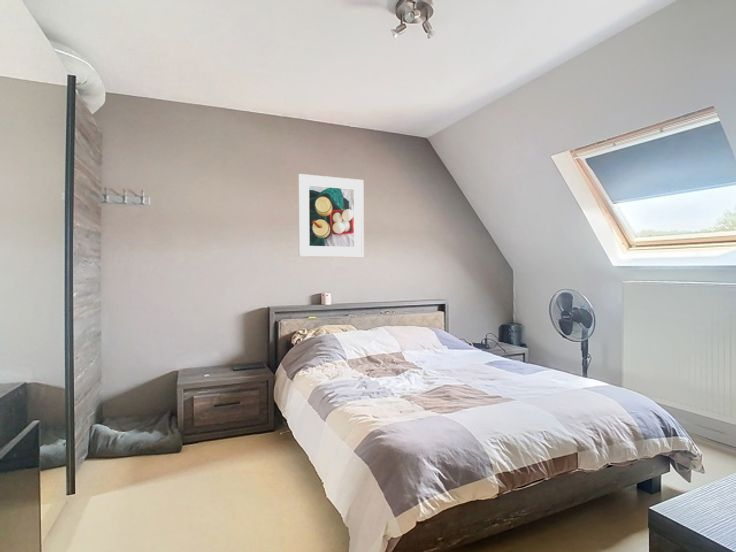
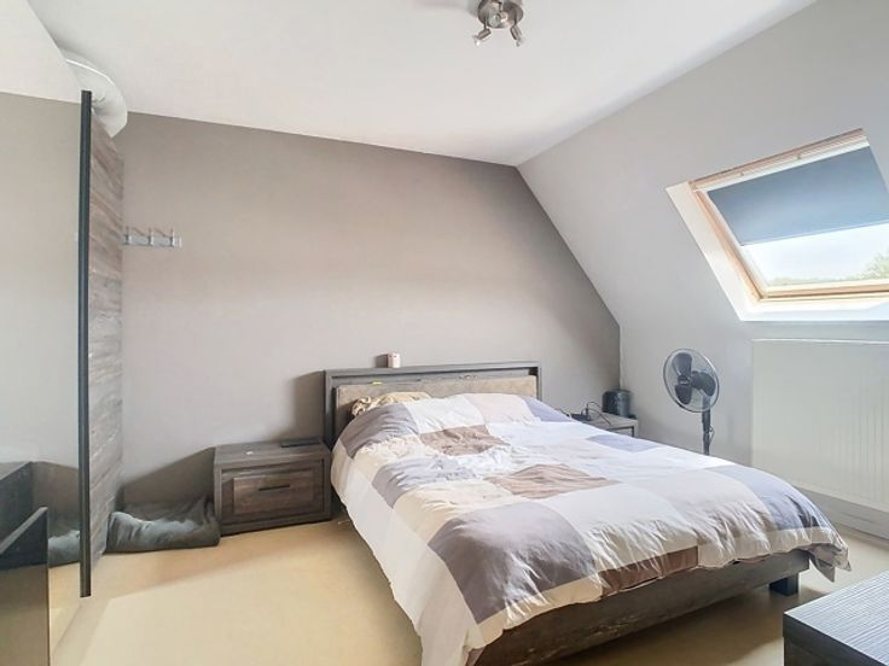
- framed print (332, 217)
